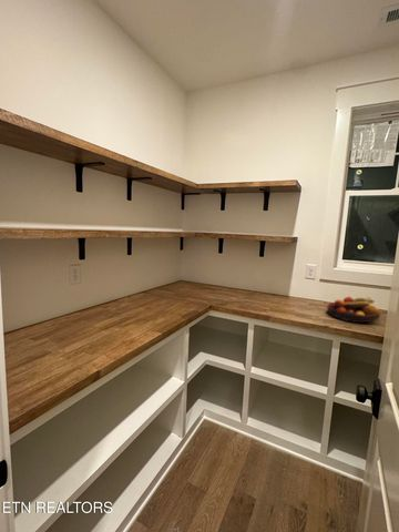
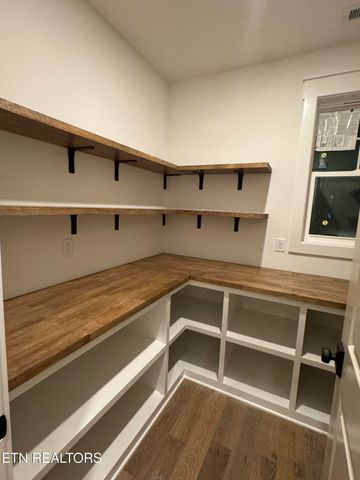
- fruit bowl (352, 306)
